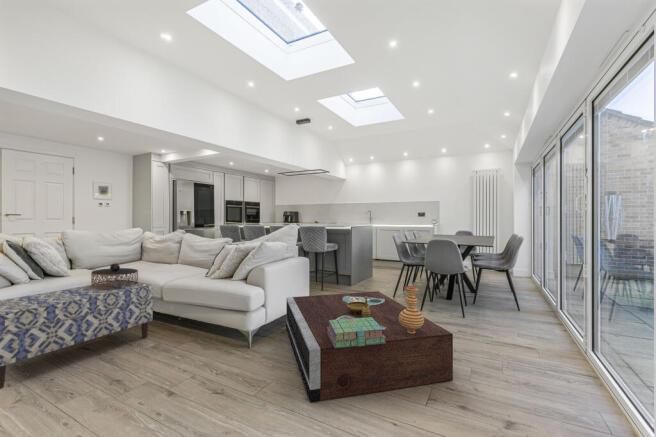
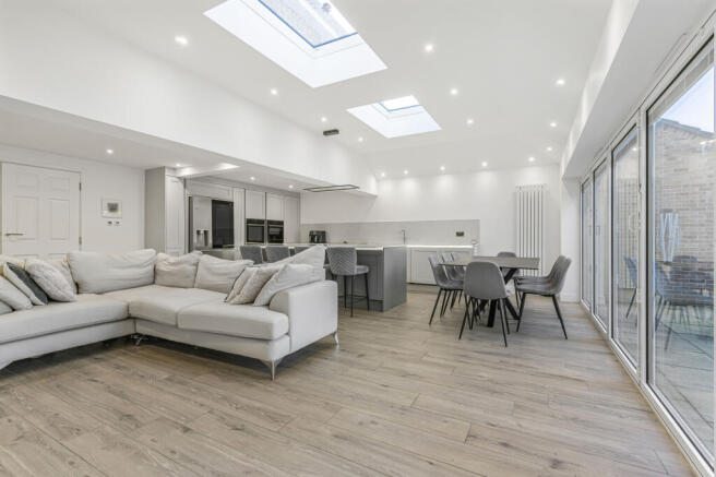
- stack of books (354, 330)
- stereo (349, 318)
- vase (411, 309)
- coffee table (114, 274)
- decorative bowl (360, 303)
- bench (73, 323)
